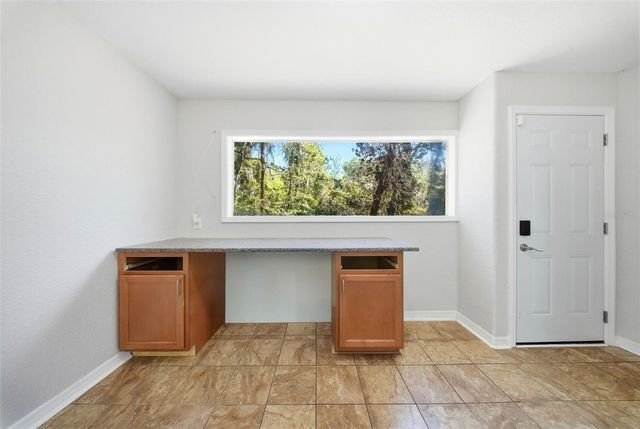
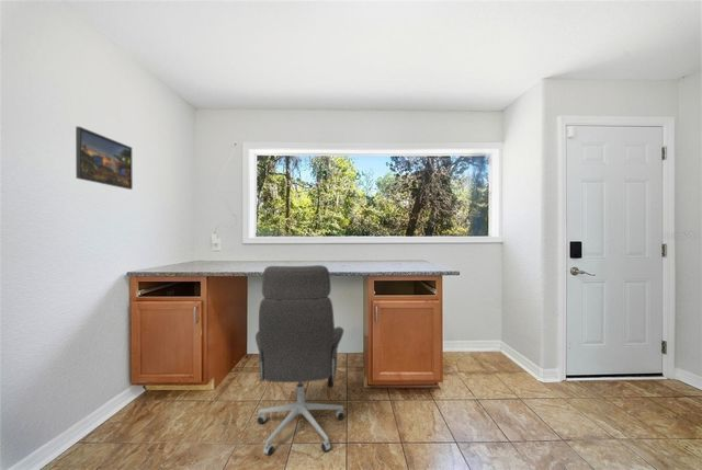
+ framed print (106, 161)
+ office chair (299, 346)
